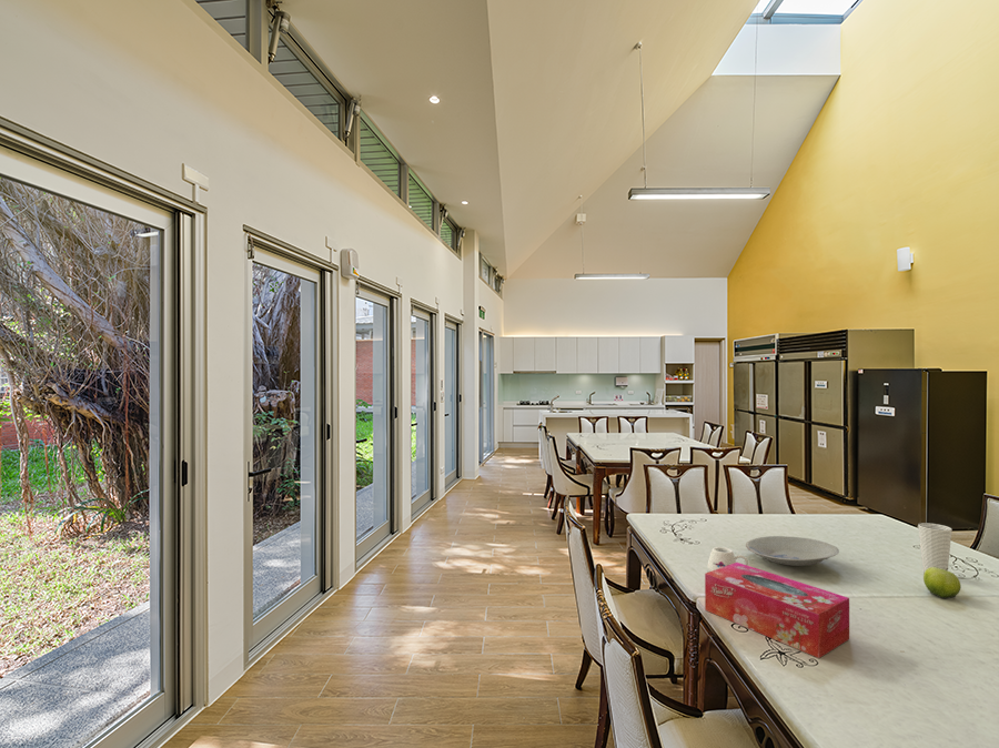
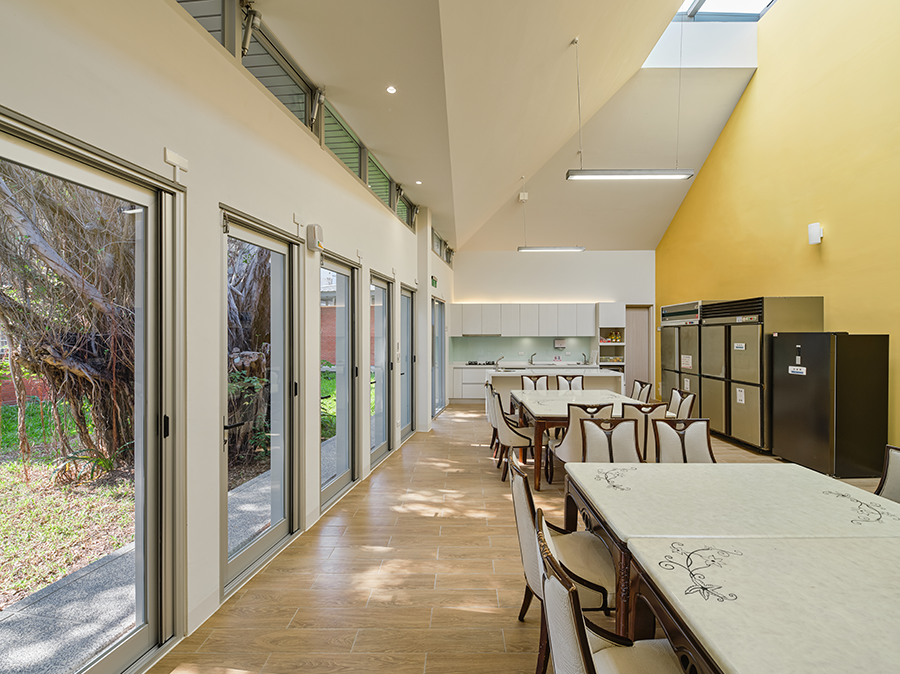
- tissue box (773, 604)
- bowl (790, 553)
- fruit (941, 582)
- cup (935, 549)
- mug (727, 562)
